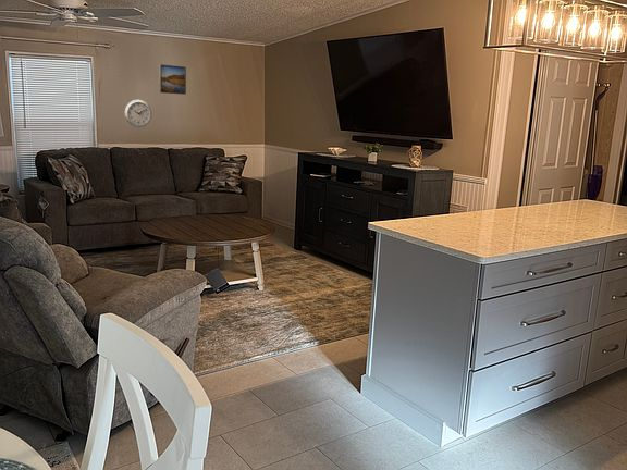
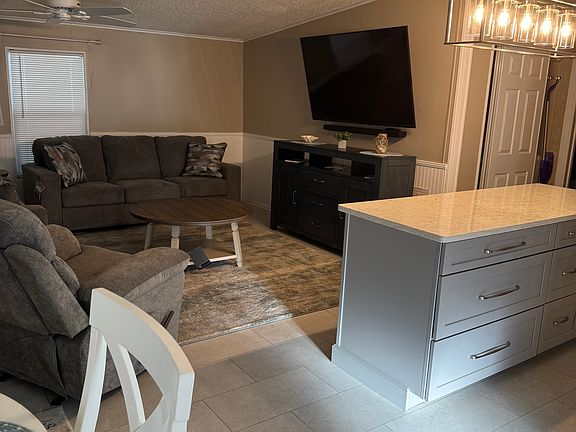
- wall clock (138, 113)
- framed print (172, 79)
